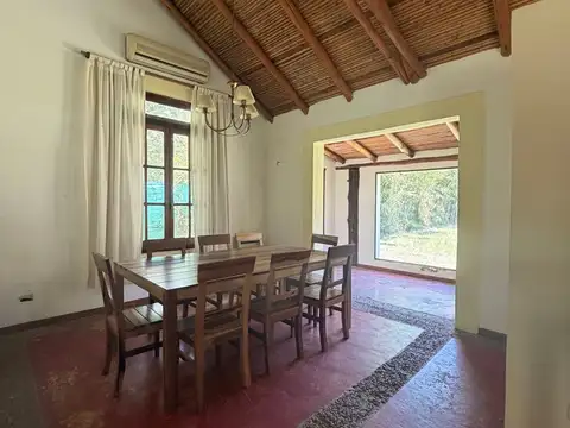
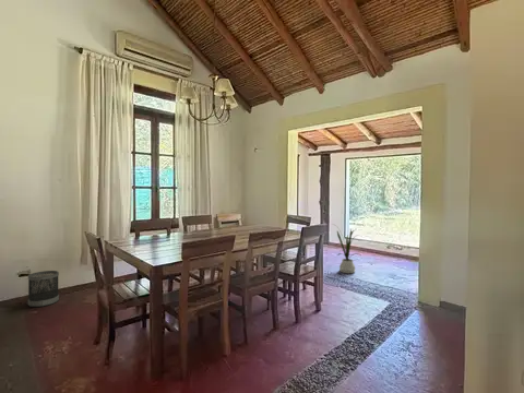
+ house plant (345, 247)
+ wastebasket (44, 287)
